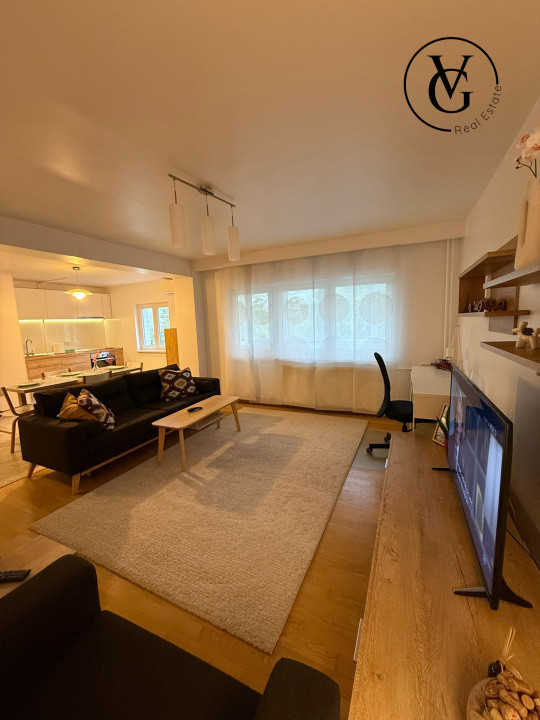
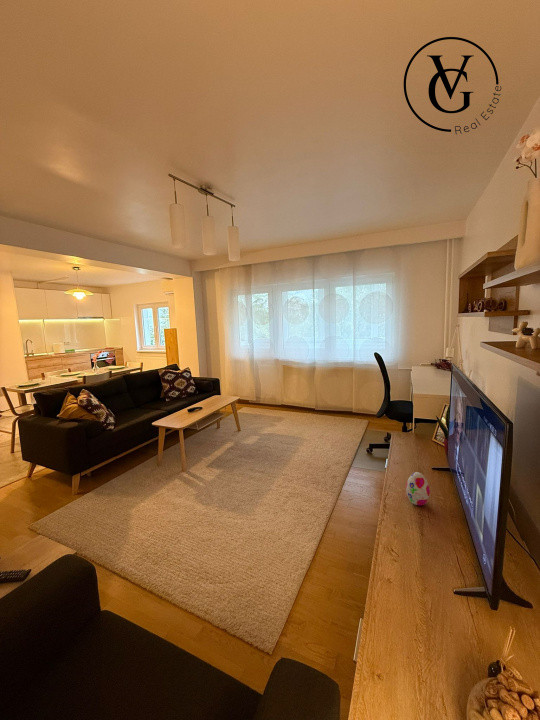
+ decorative egg (417, 487)
